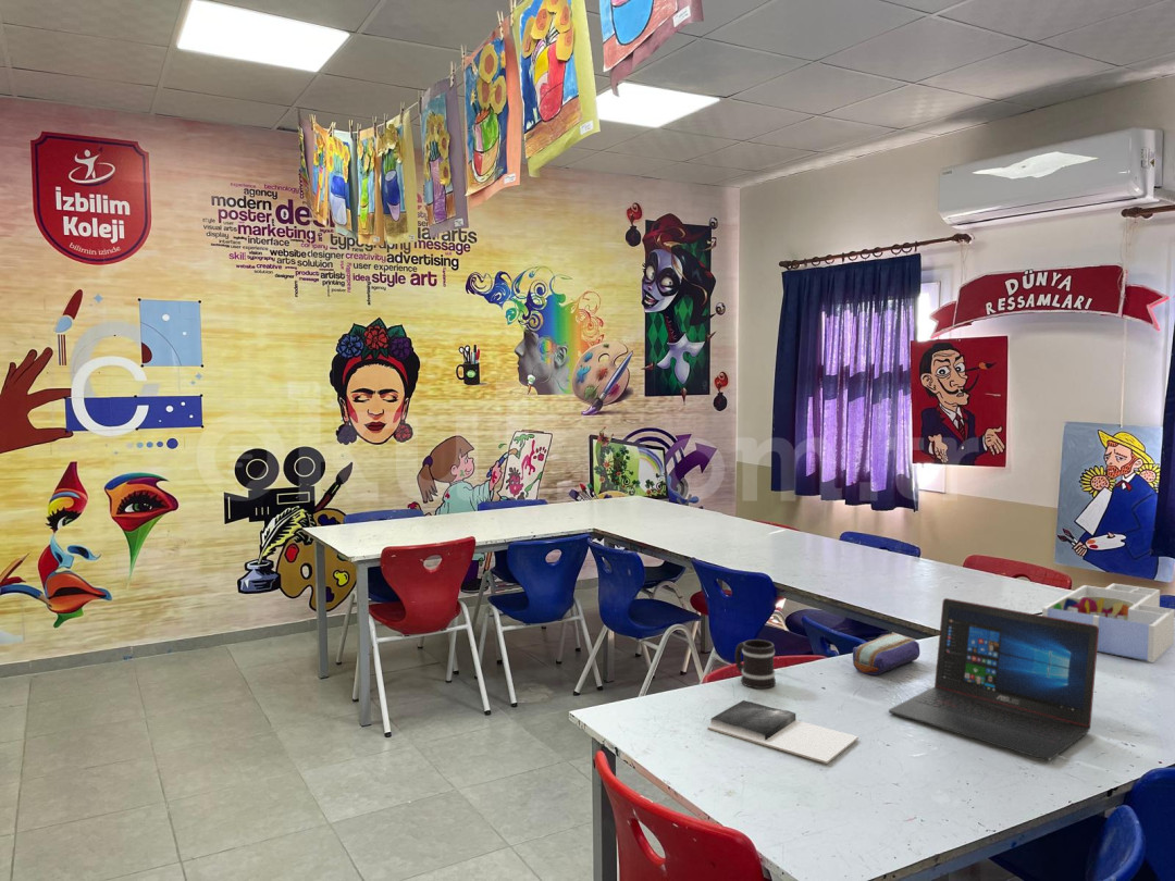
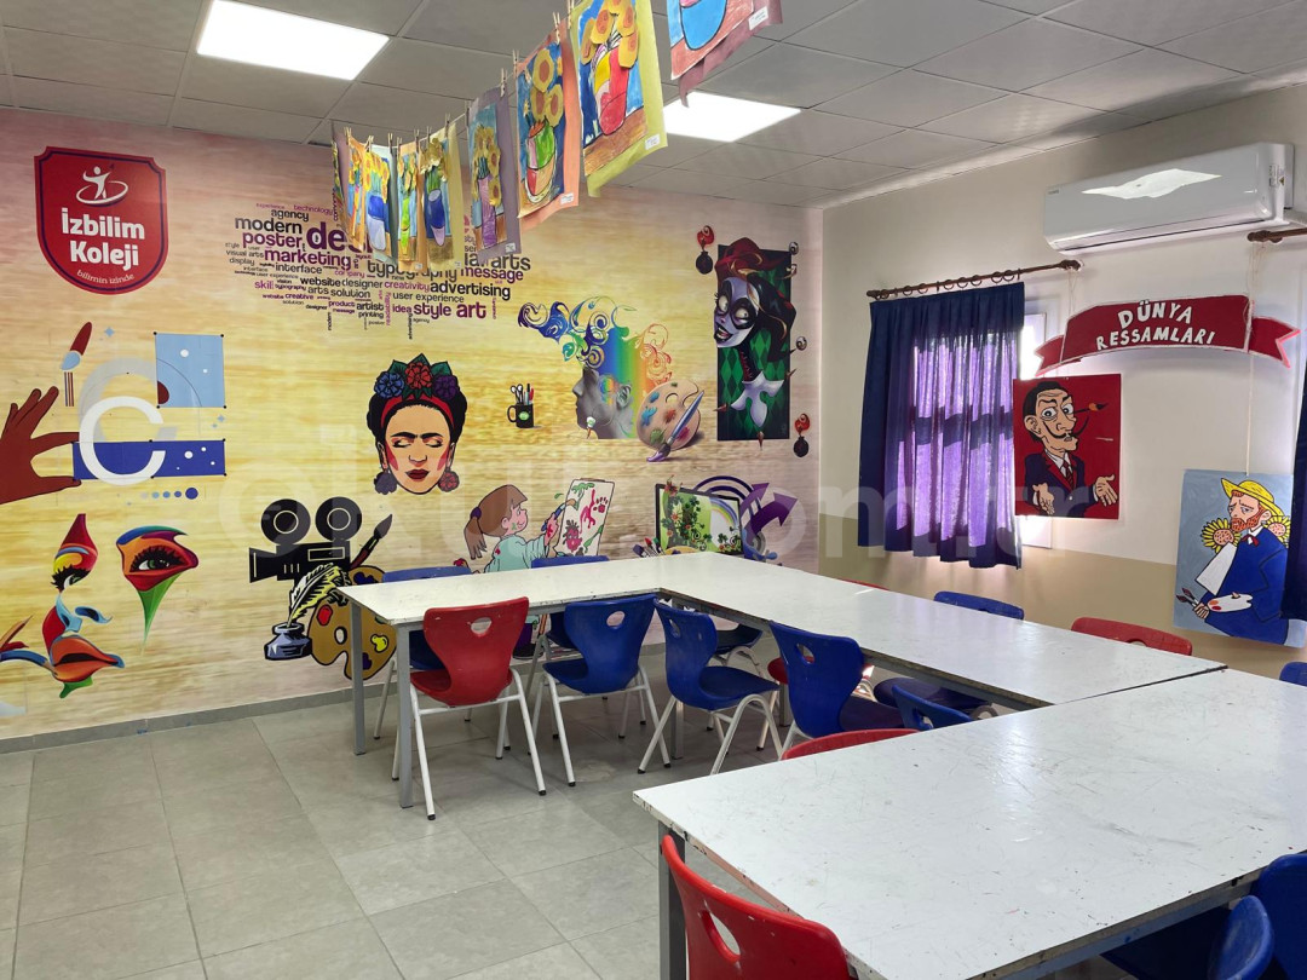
- desk organizer (1118, 617)
- book (781, 727)
- laptop (990, 671)
- mug (753, 661)
- pencil case (887, 653)
